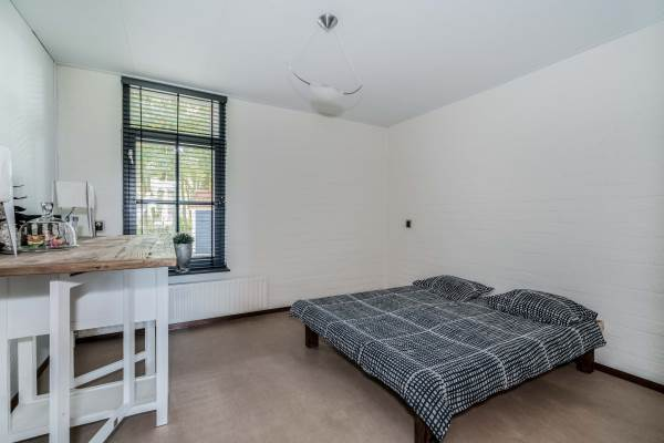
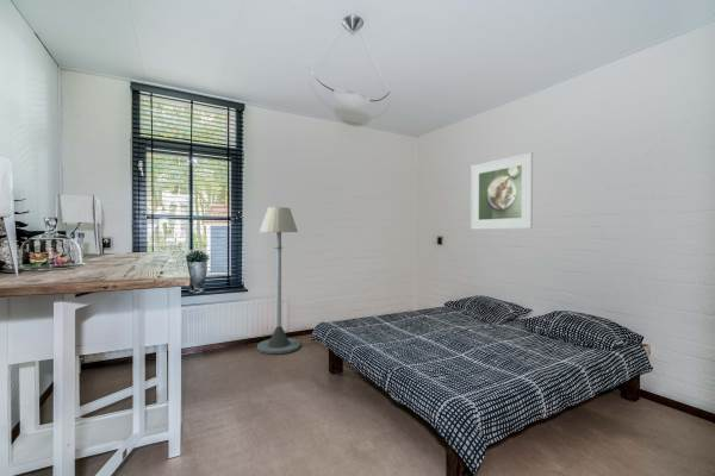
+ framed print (498, 194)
+ floor lamp (279, 277)
